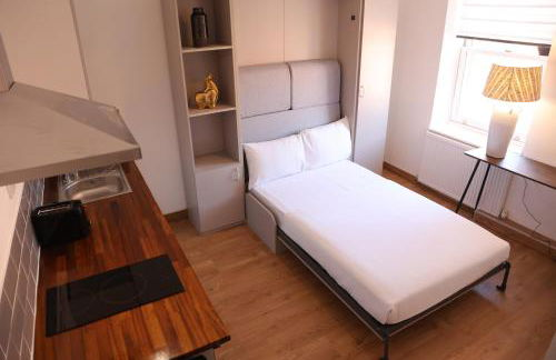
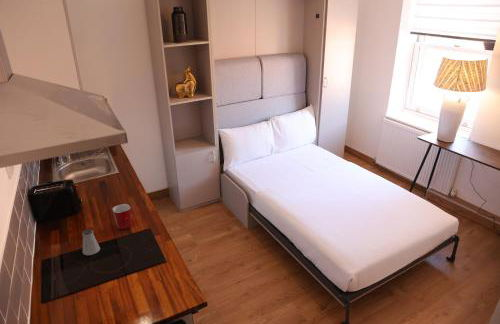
+ saltshaker (89, 241)
+ mug (124, 218)
